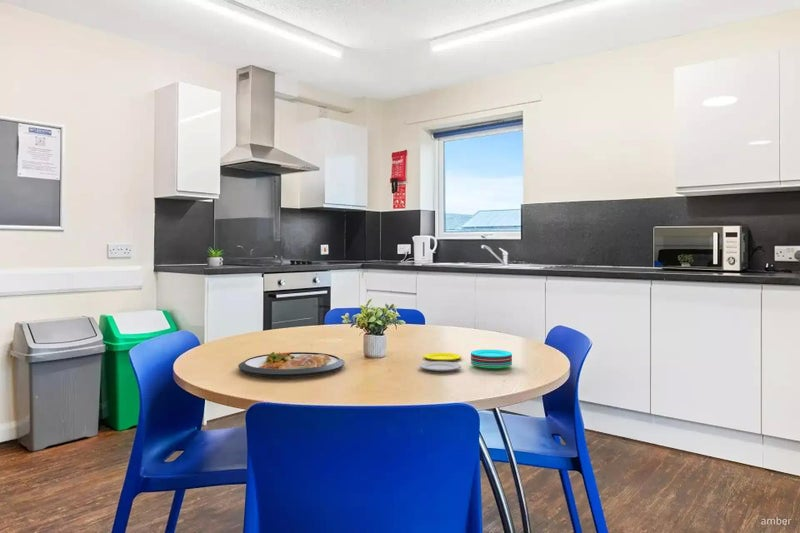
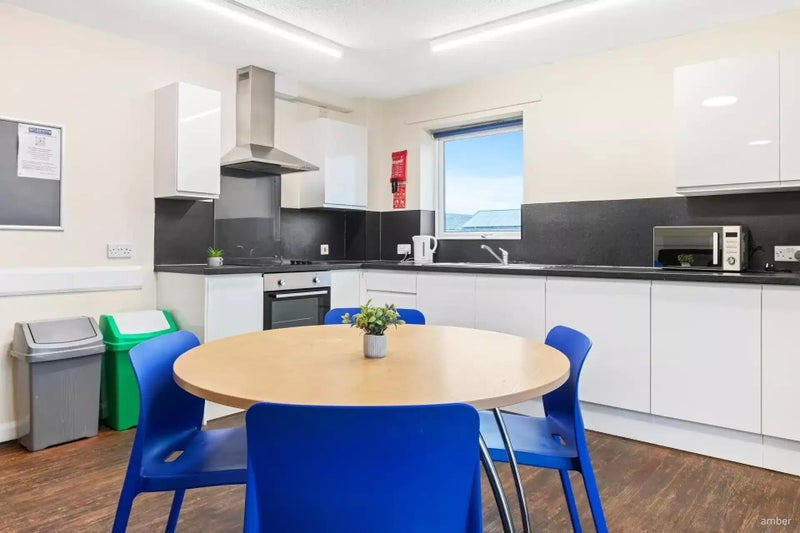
- plate (455, 358)
- dish (292, 360)
